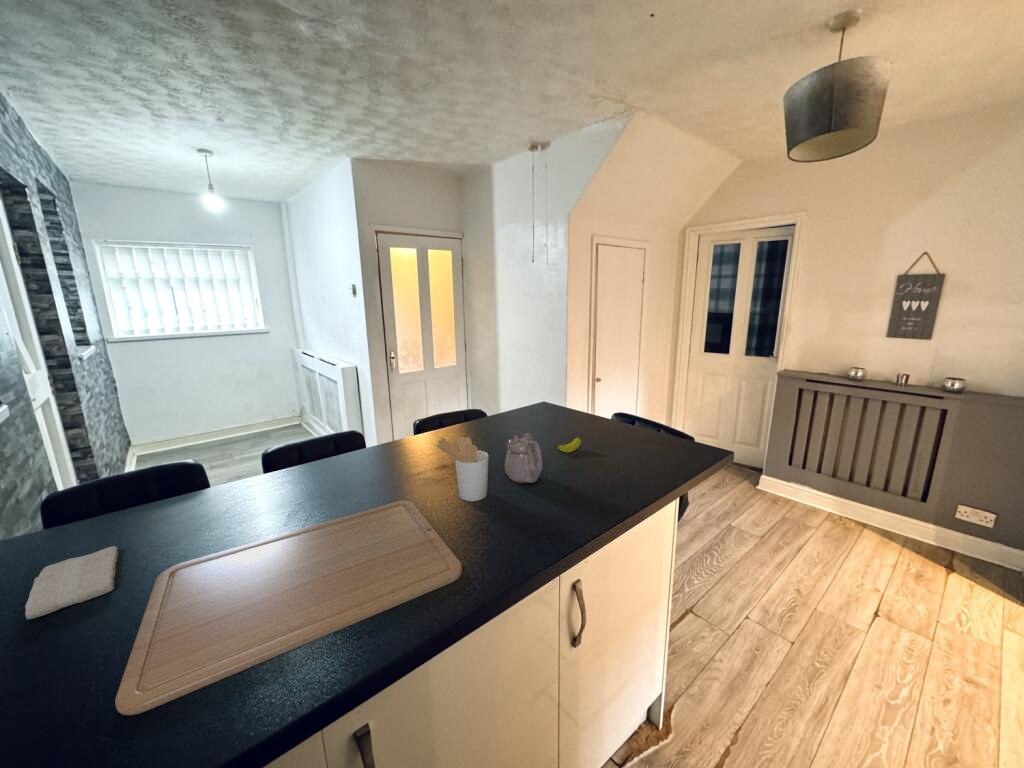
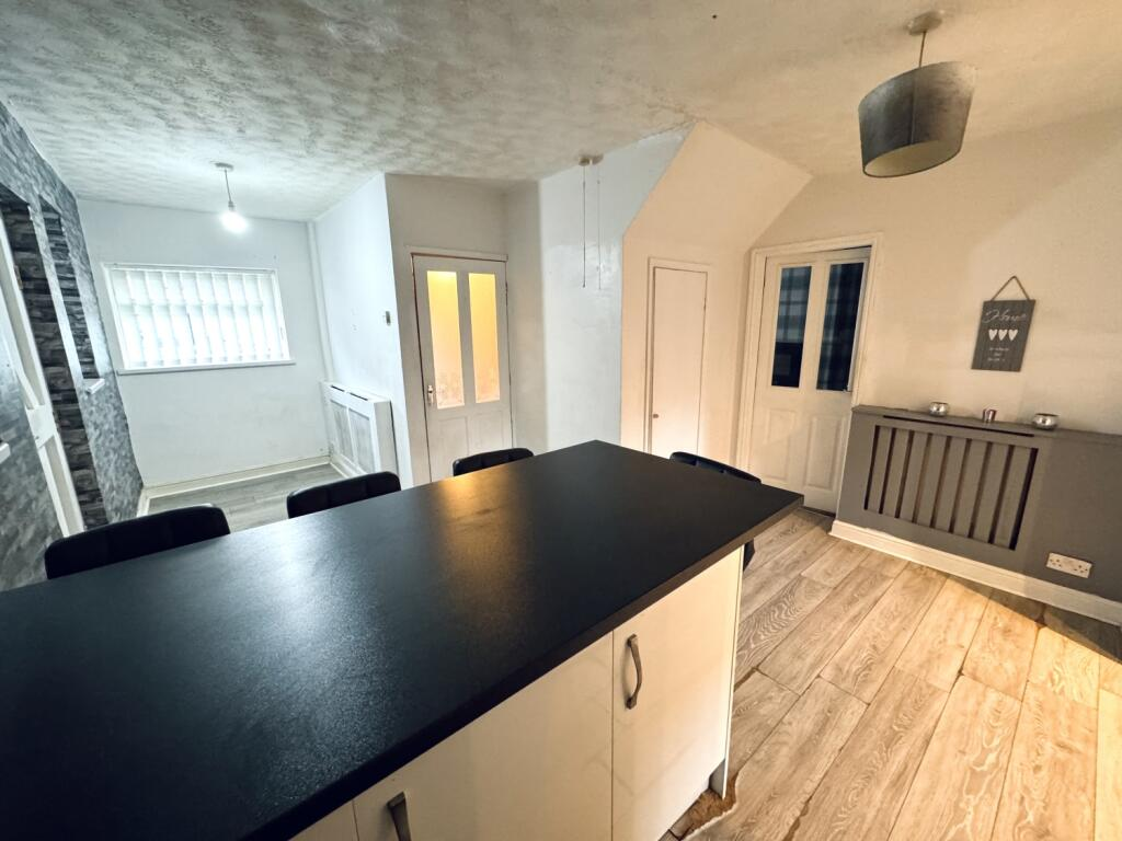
- washcloth (77, 577)
- chopping board (311, 572)
- utensil holder (463, 466)
- banana (568, 444)
- teapot (523, 456)
